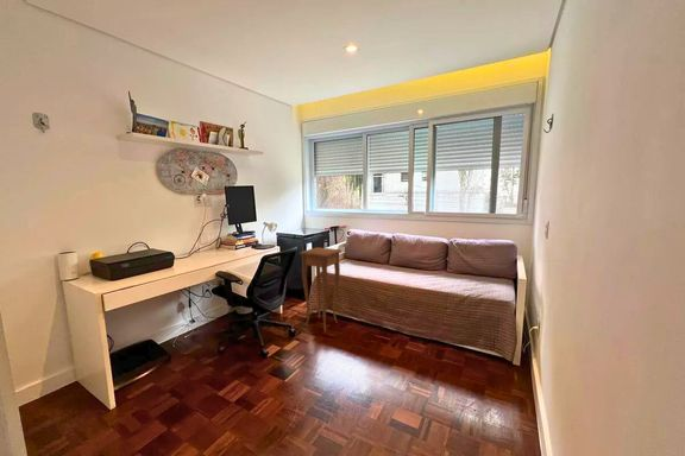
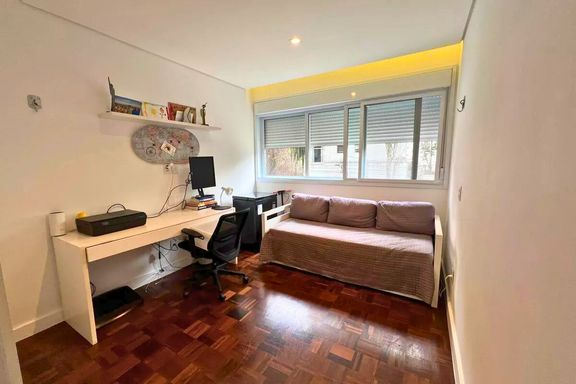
- side table (320, 289)
